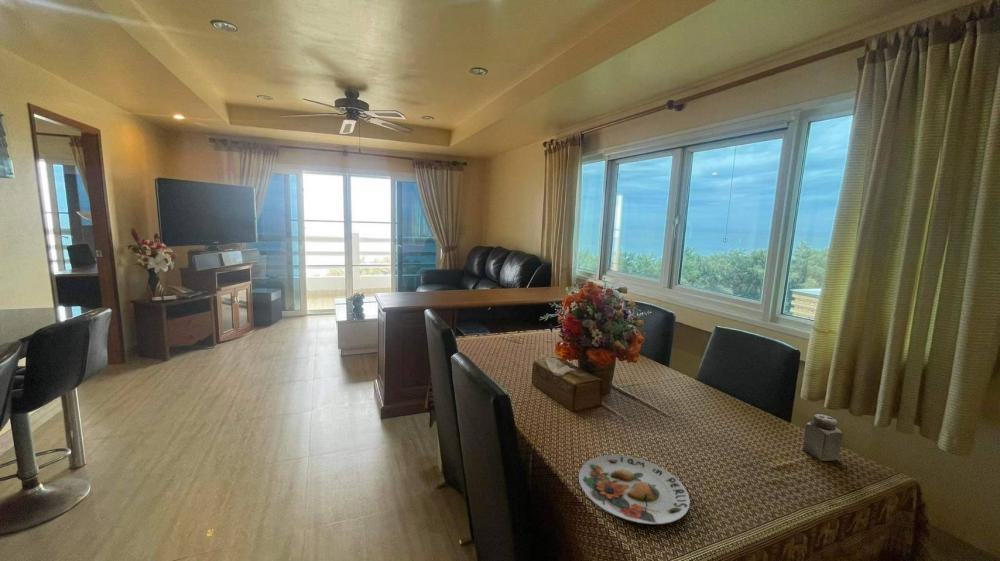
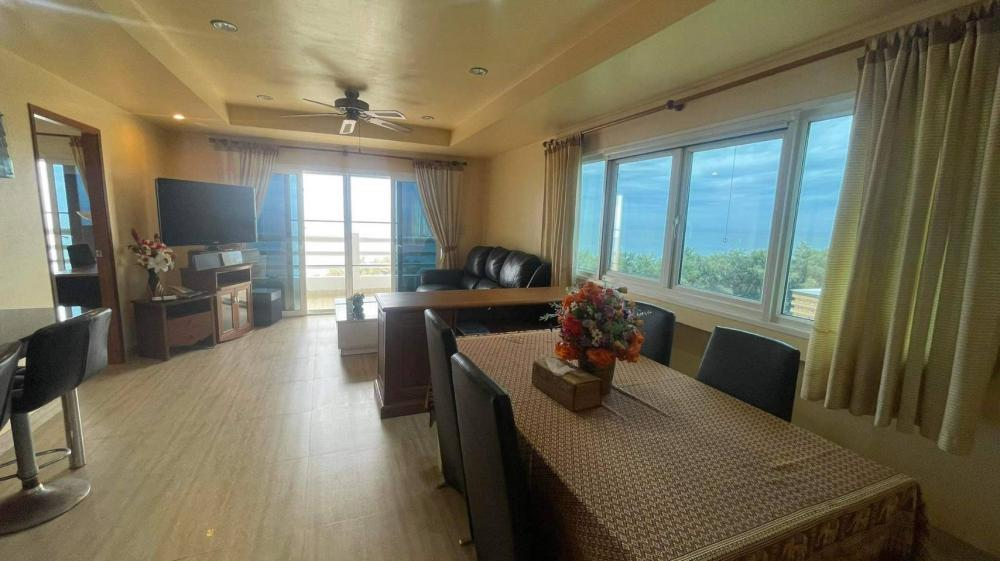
- plate (631, 486)
- salt shaker (823, 436)
